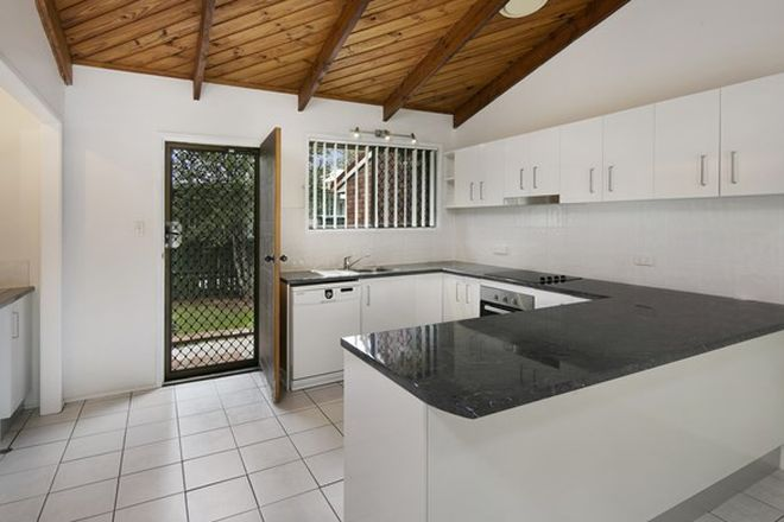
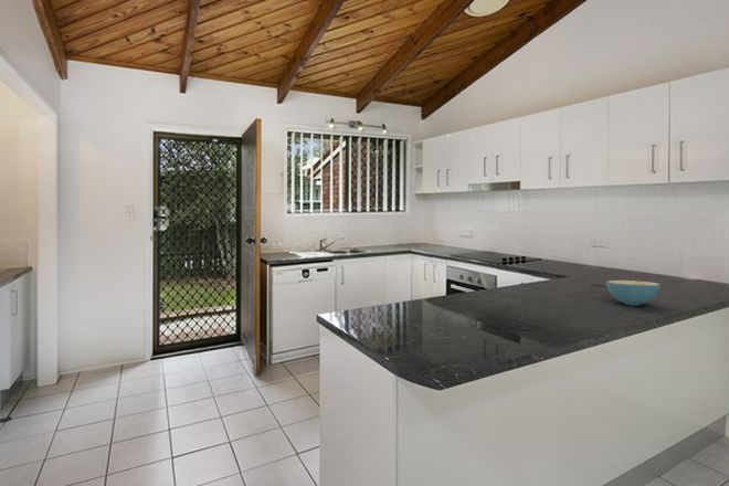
+ cereal bowl (632, 293)
